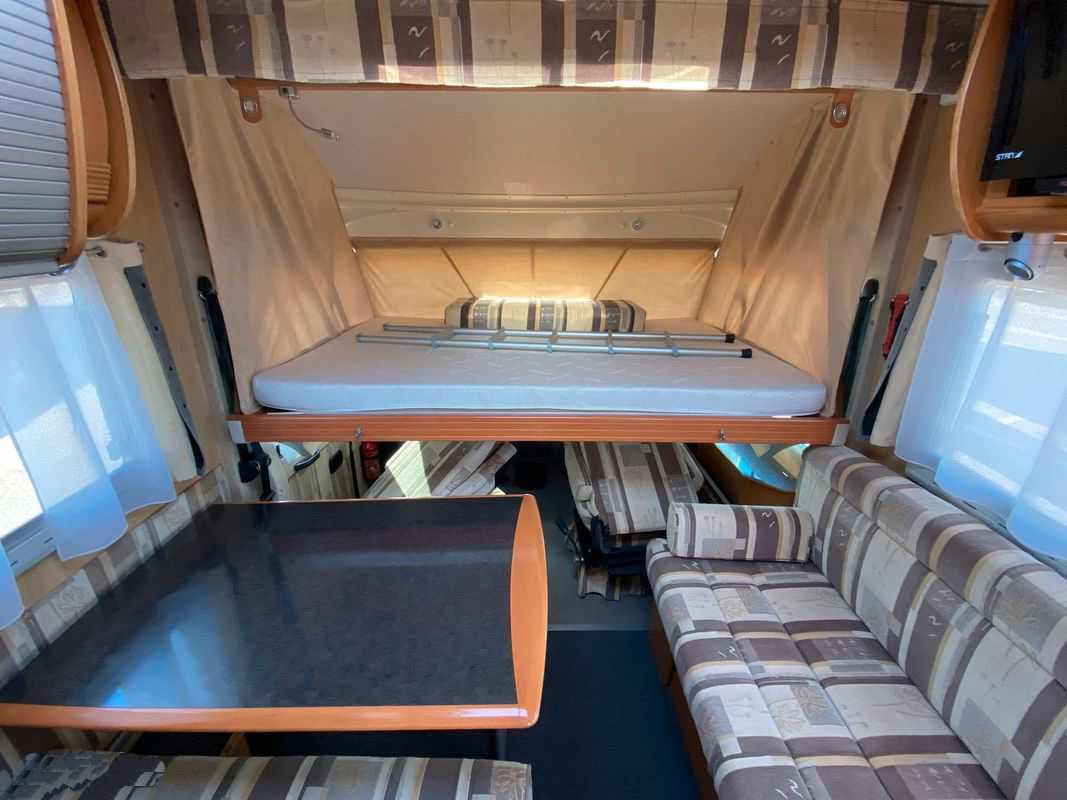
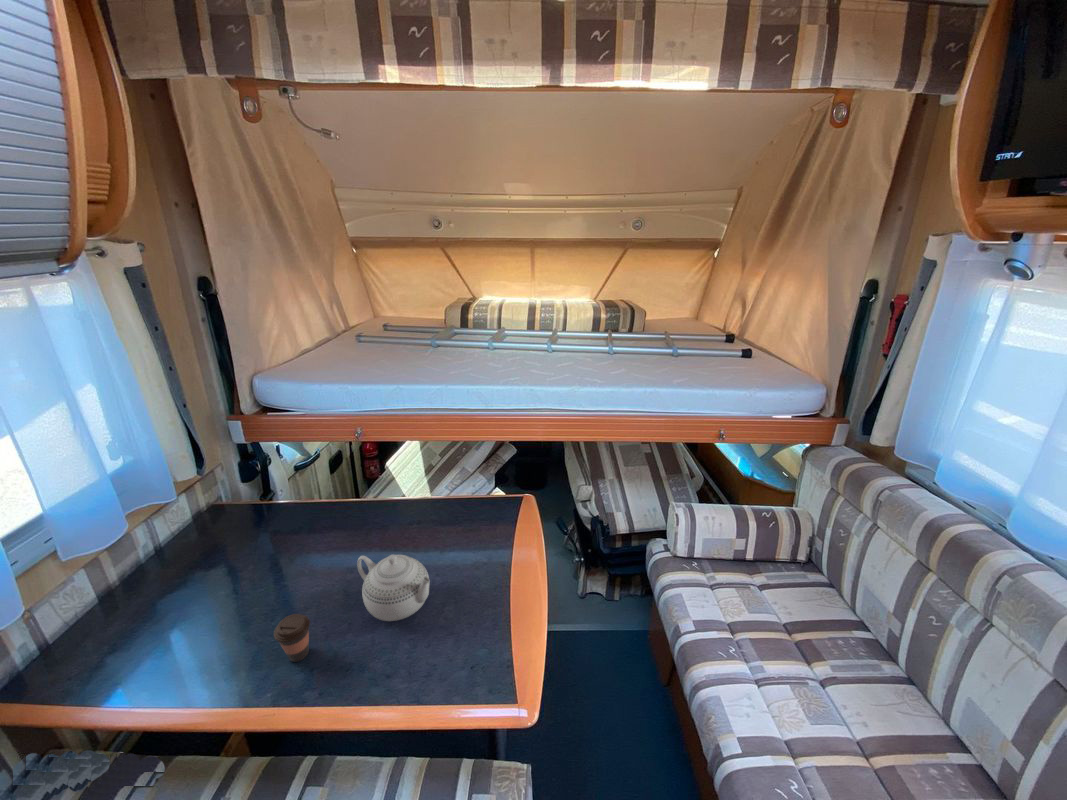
+ coffee cup (295, 639)
+ teapot (394, 581)
